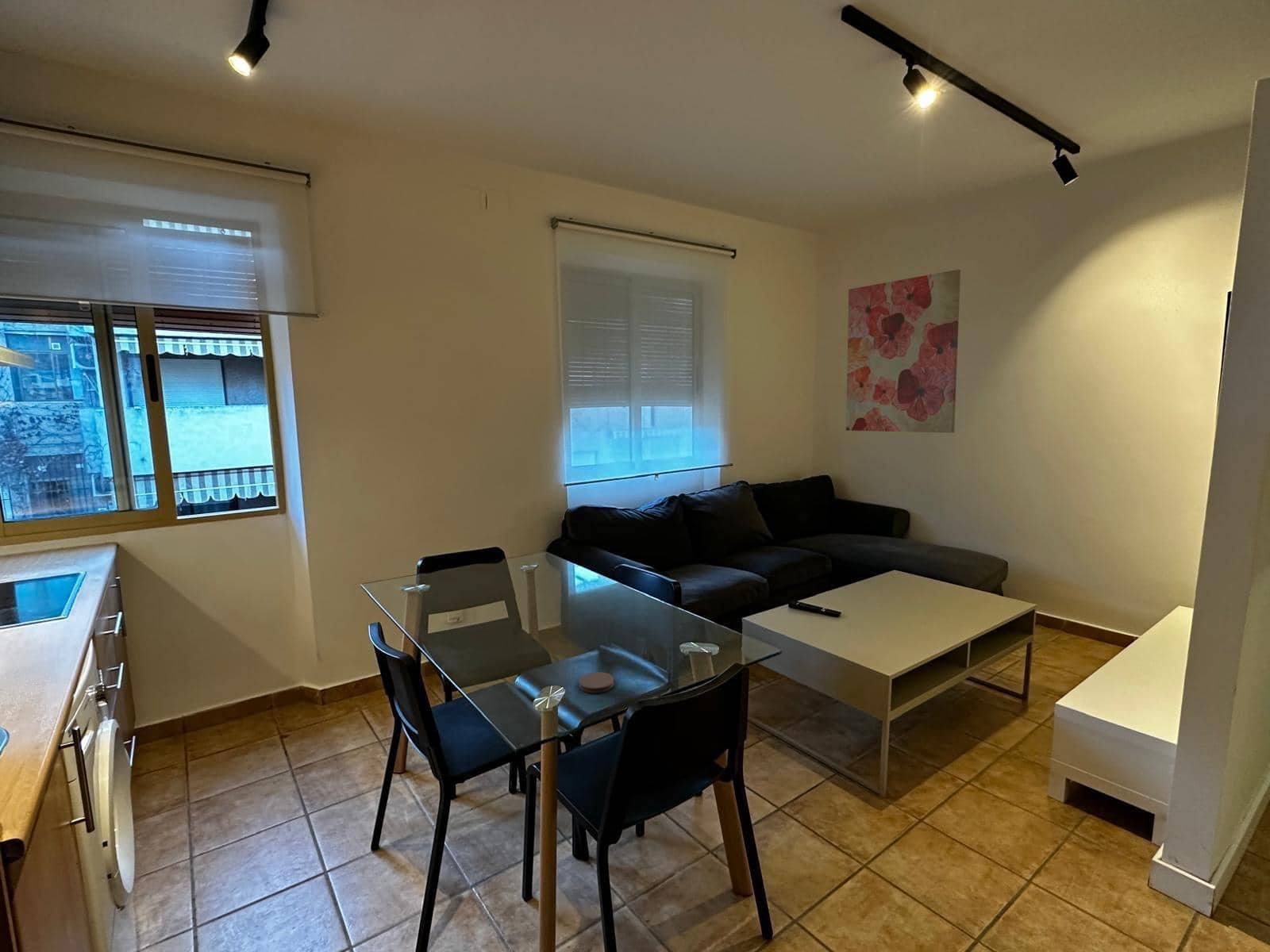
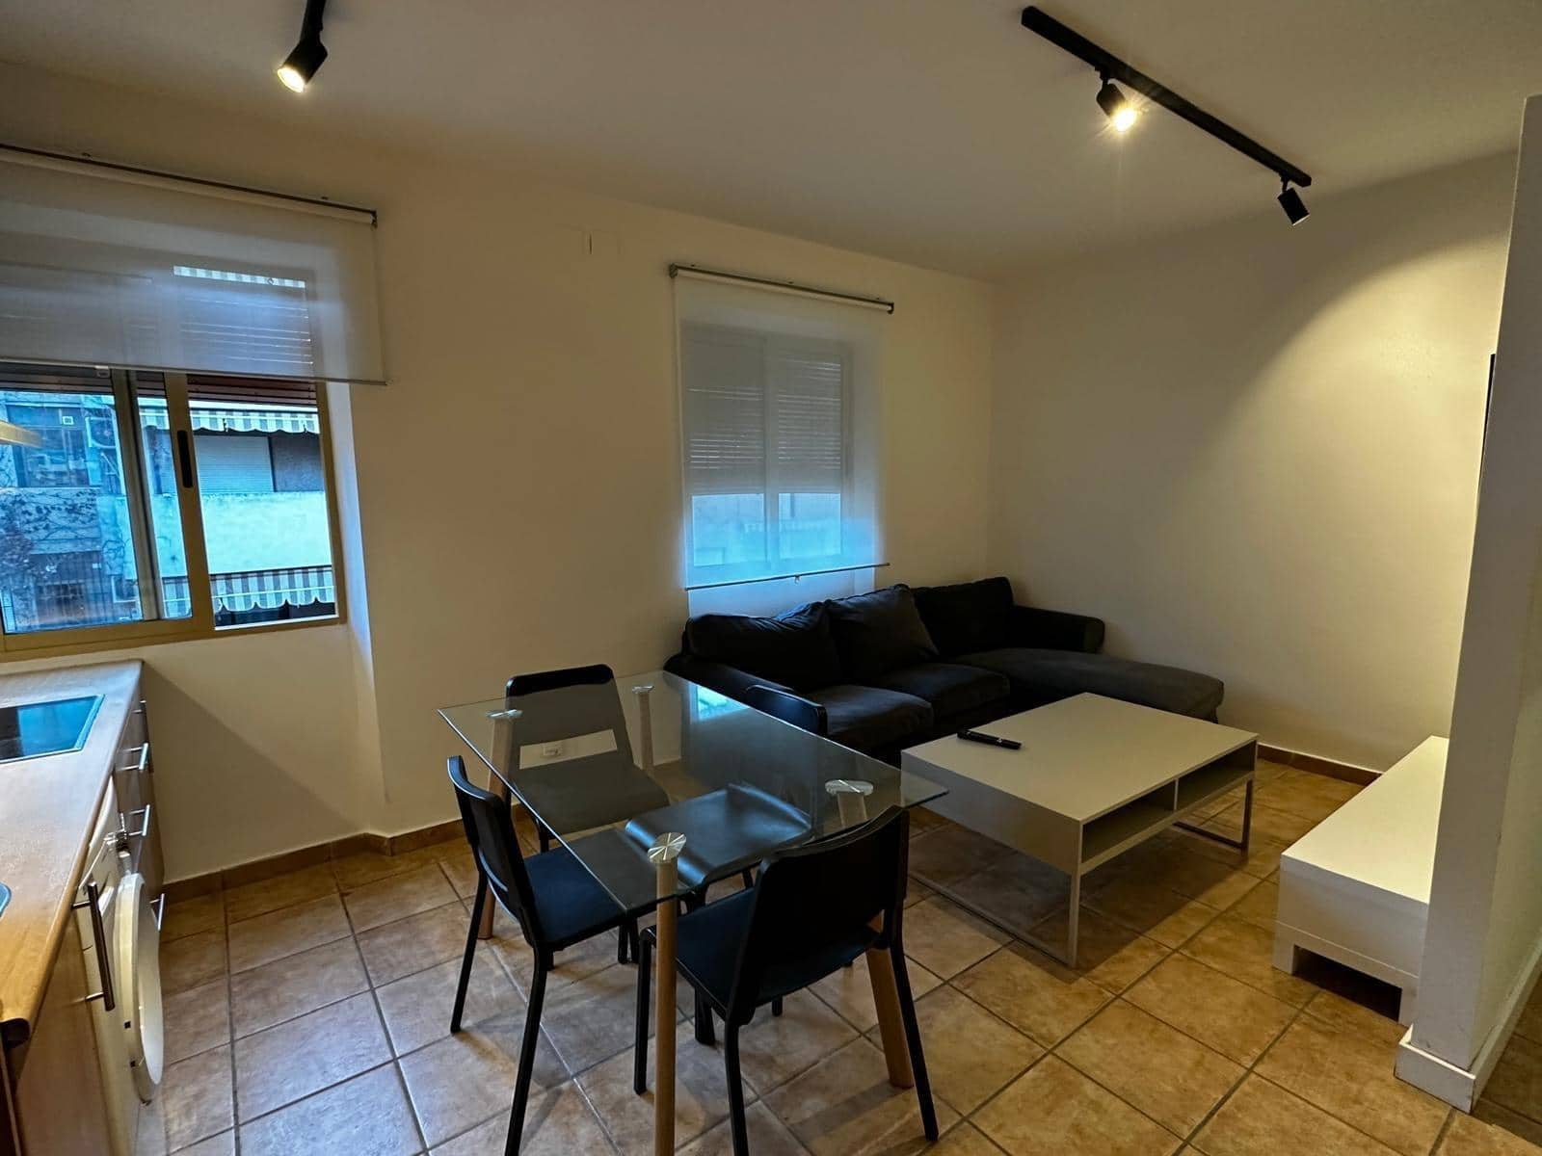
- wall art (899, 356)
- coaster (596, 681)
